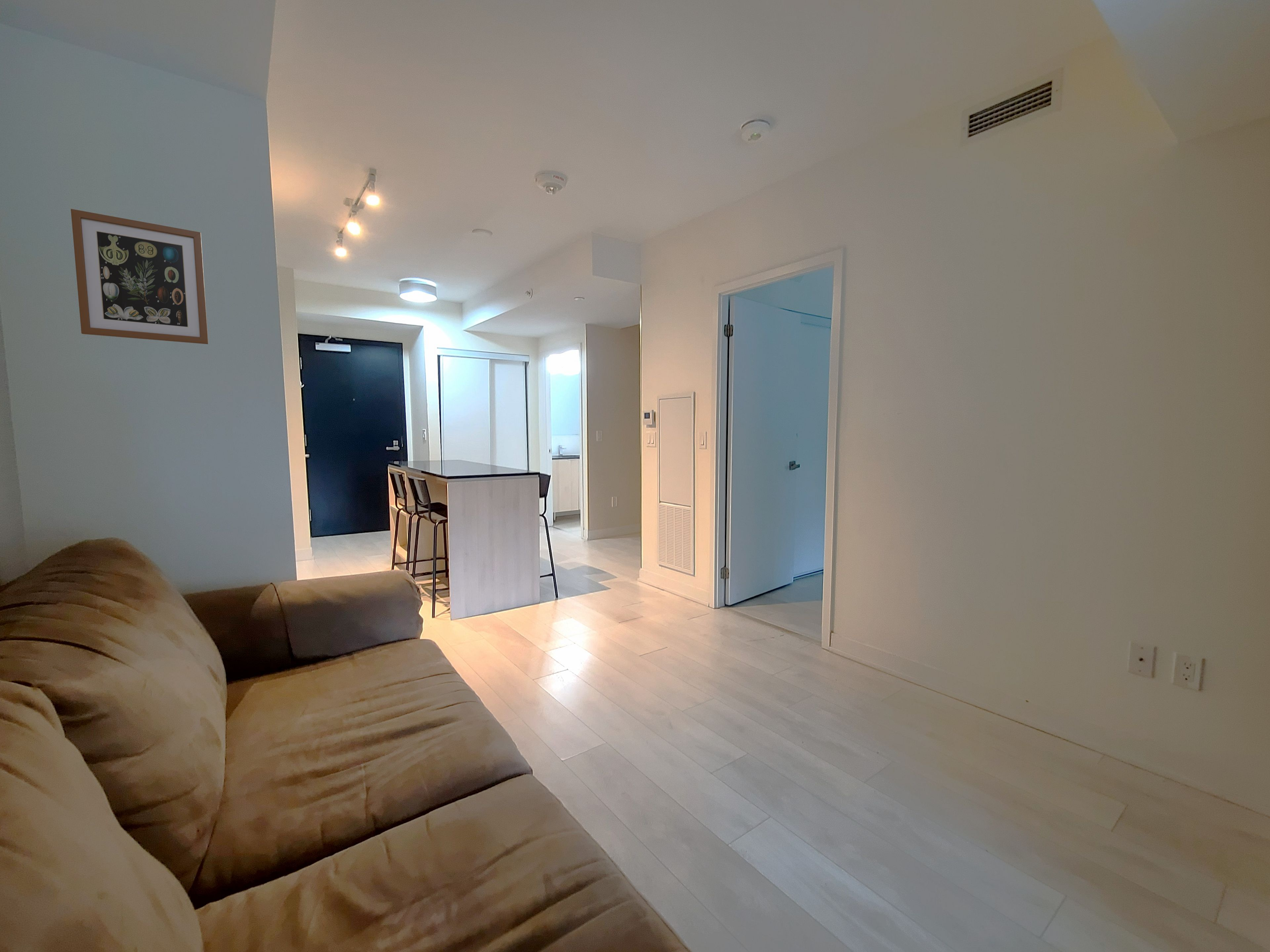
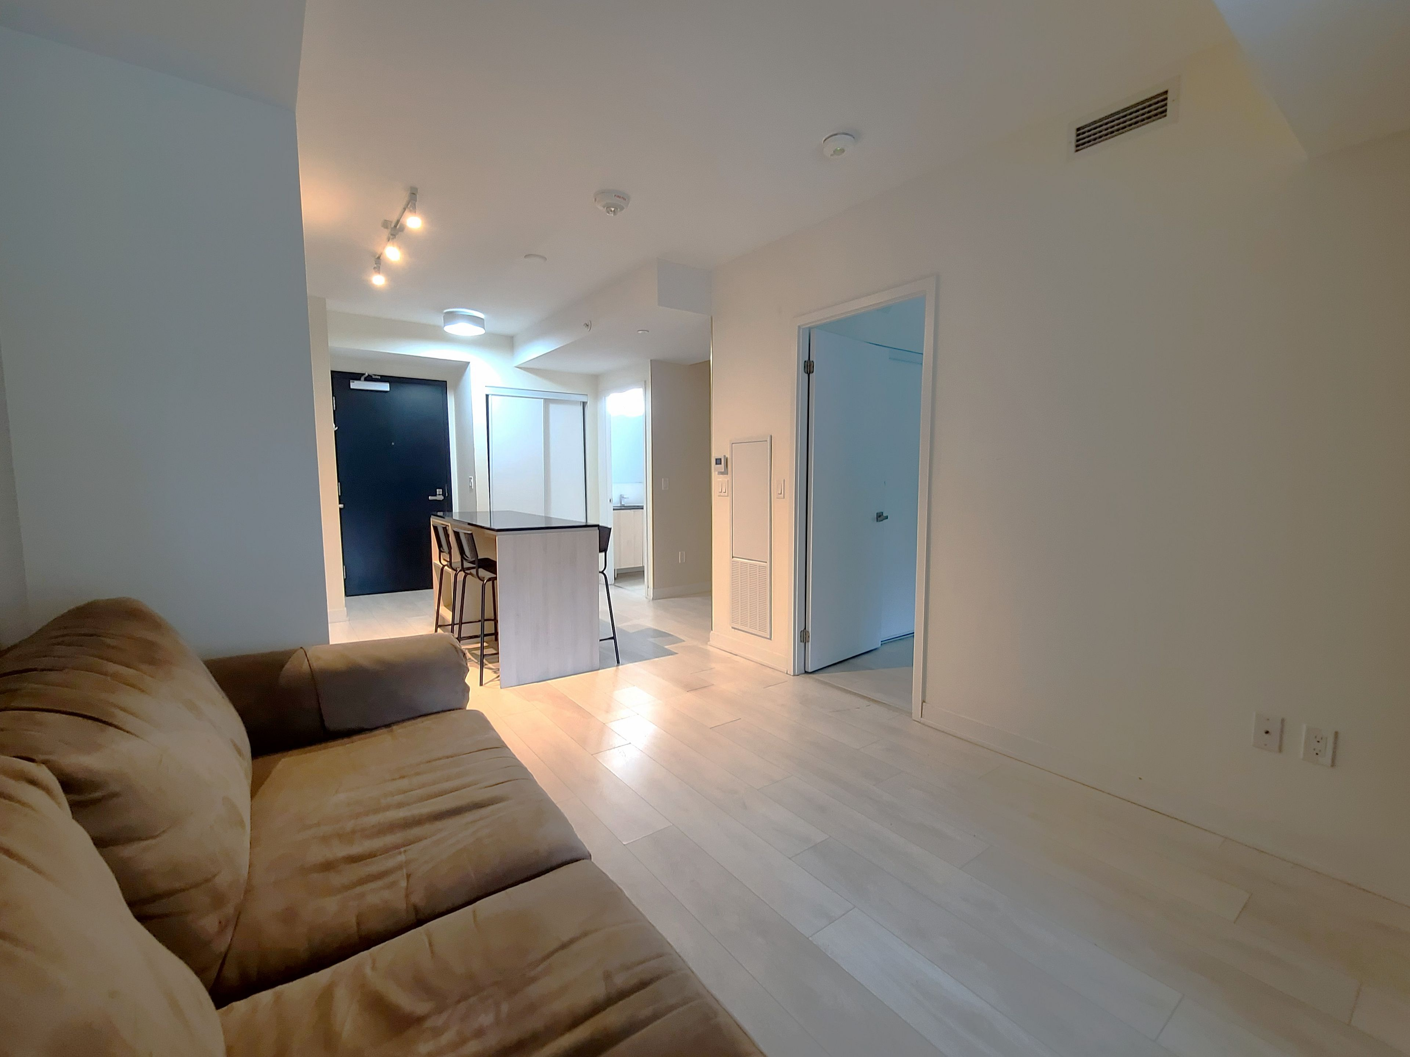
- wall art (144, 281)
